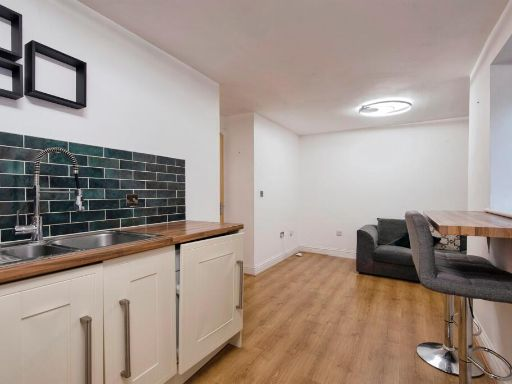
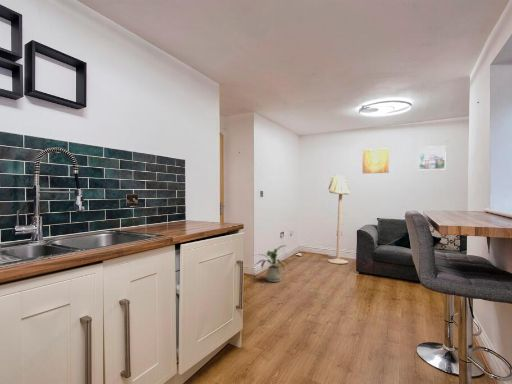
+ floor lamp (339, 217)
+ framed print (431, 158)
+ house plant (270, 262)
+ wall art (375, 161)
